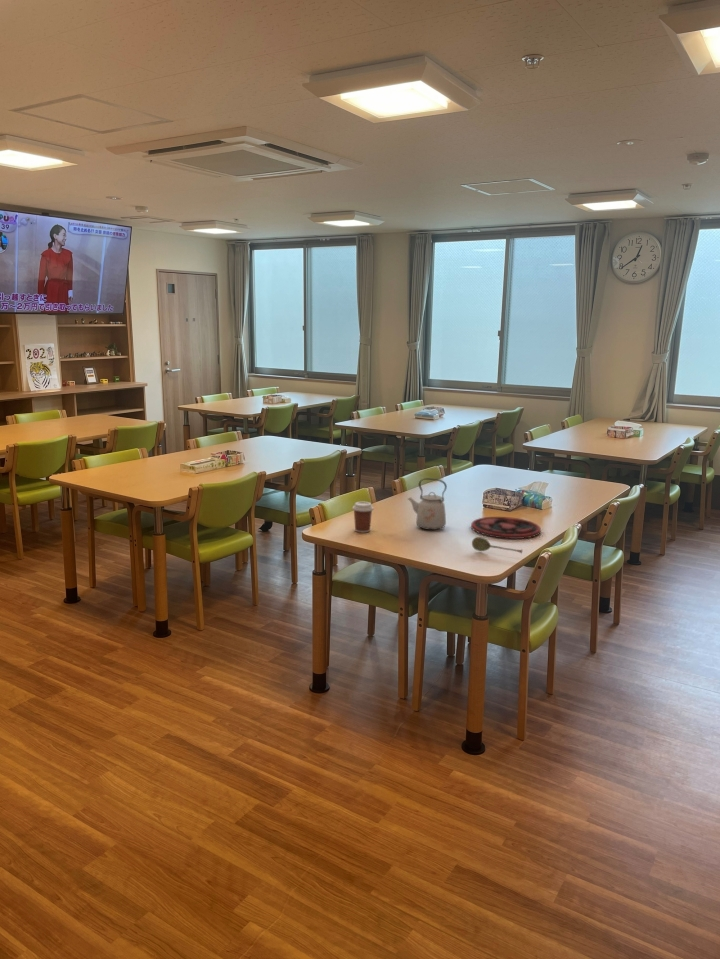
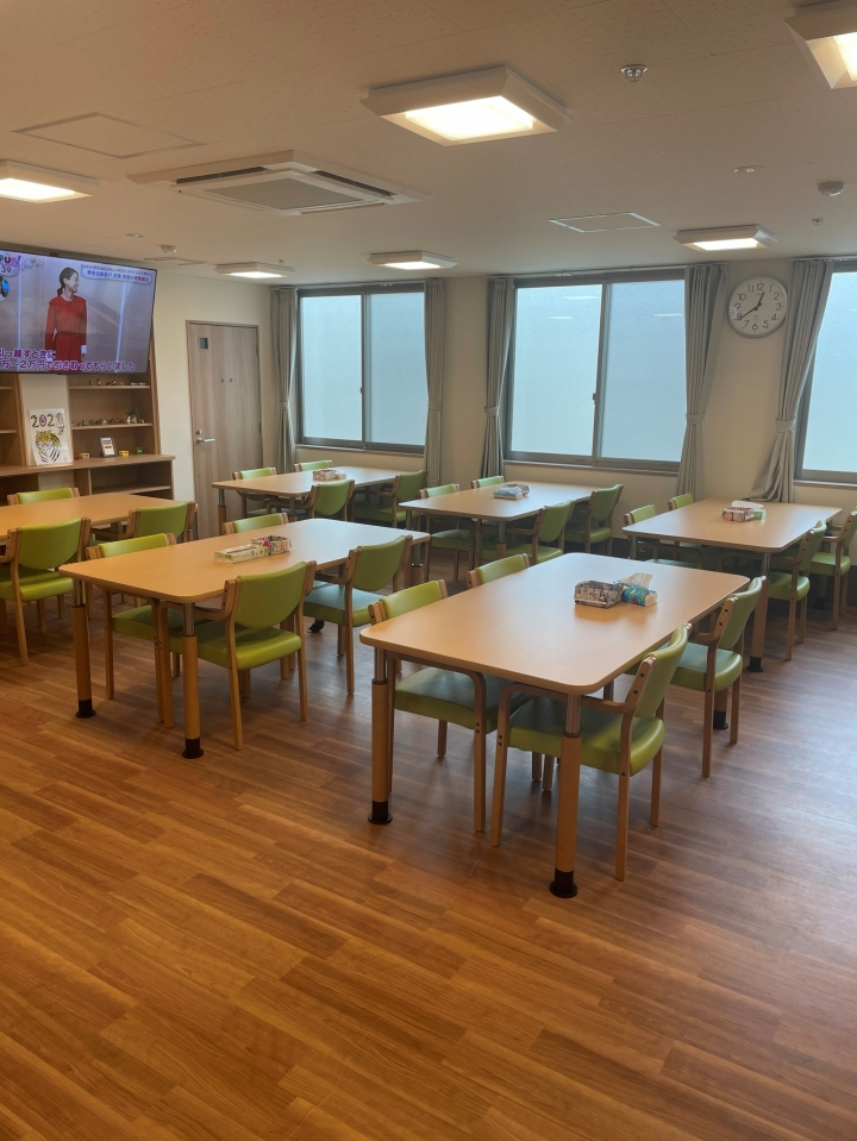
- soupspoon (496, 547)
- kettle (426, 502)
- coffee cup (362, 516)
- plate (505, 526)
